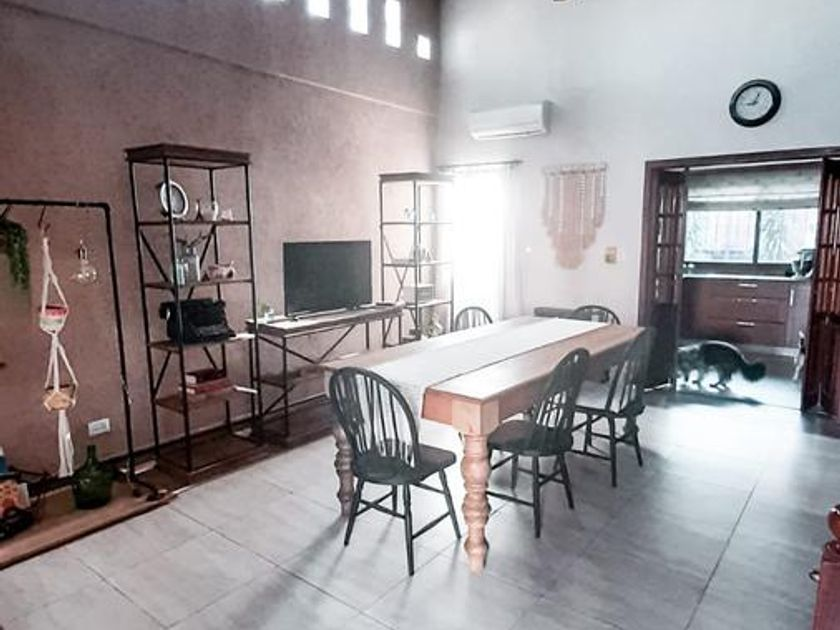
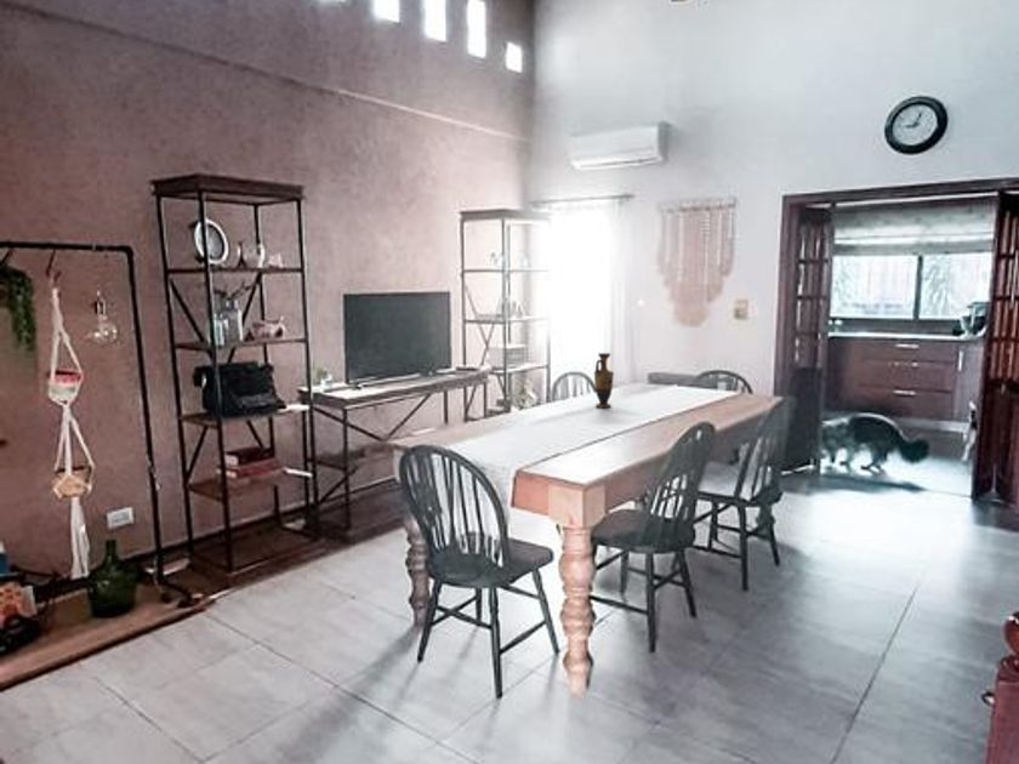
+ vase (603, 380)
